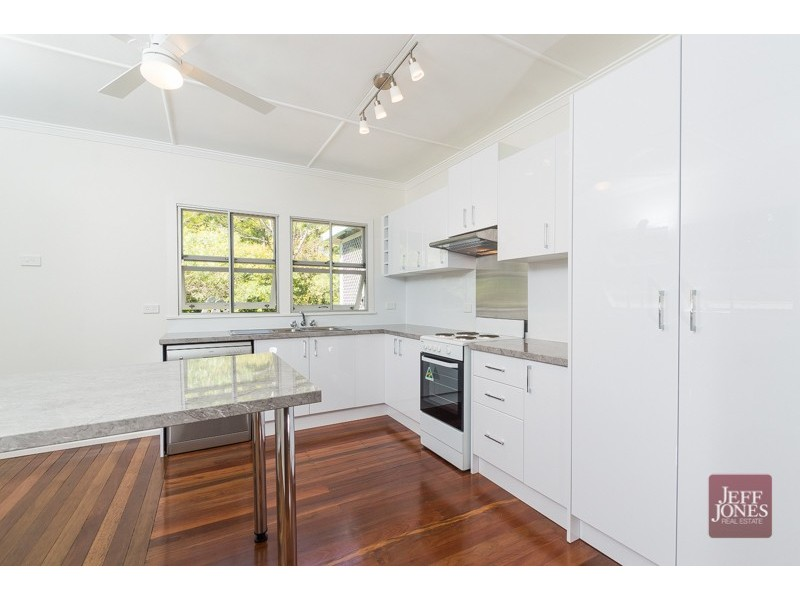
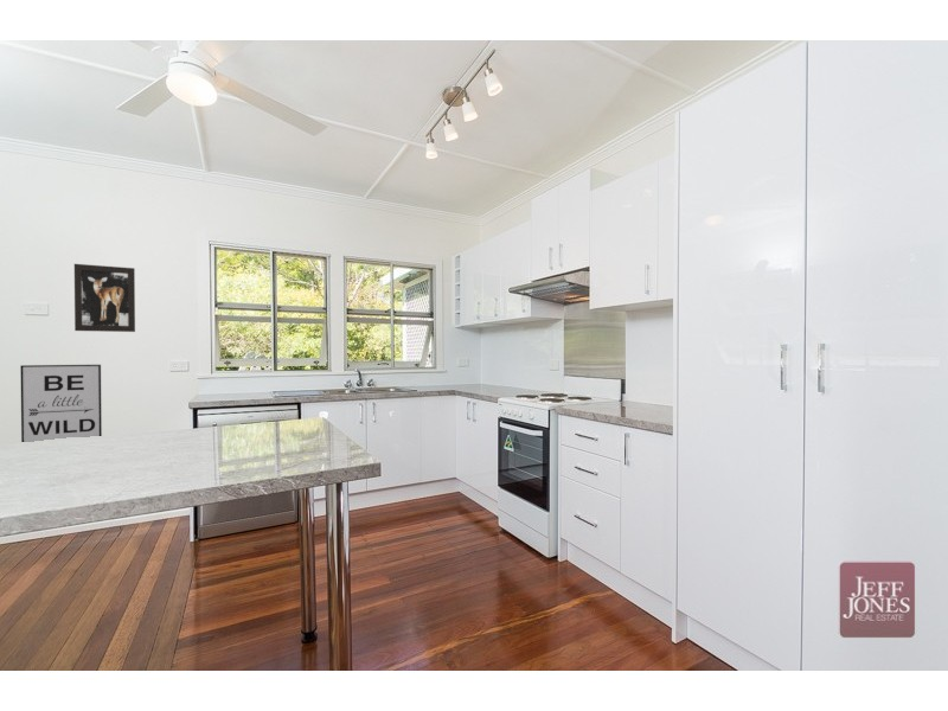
+ wall art (105, 299)
+ wall art (62, 403)
